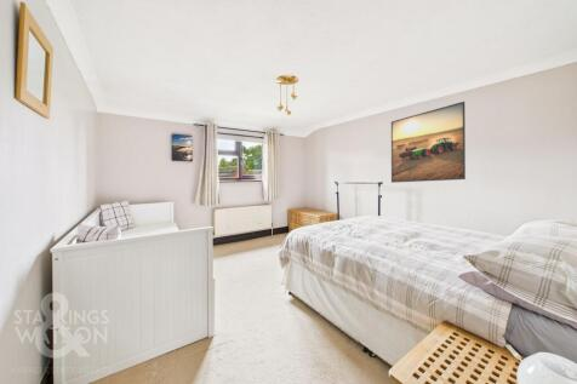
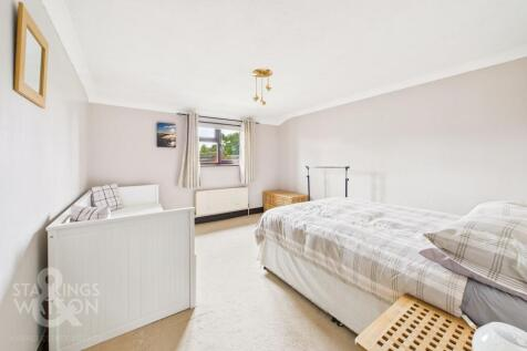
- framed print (423, 147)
